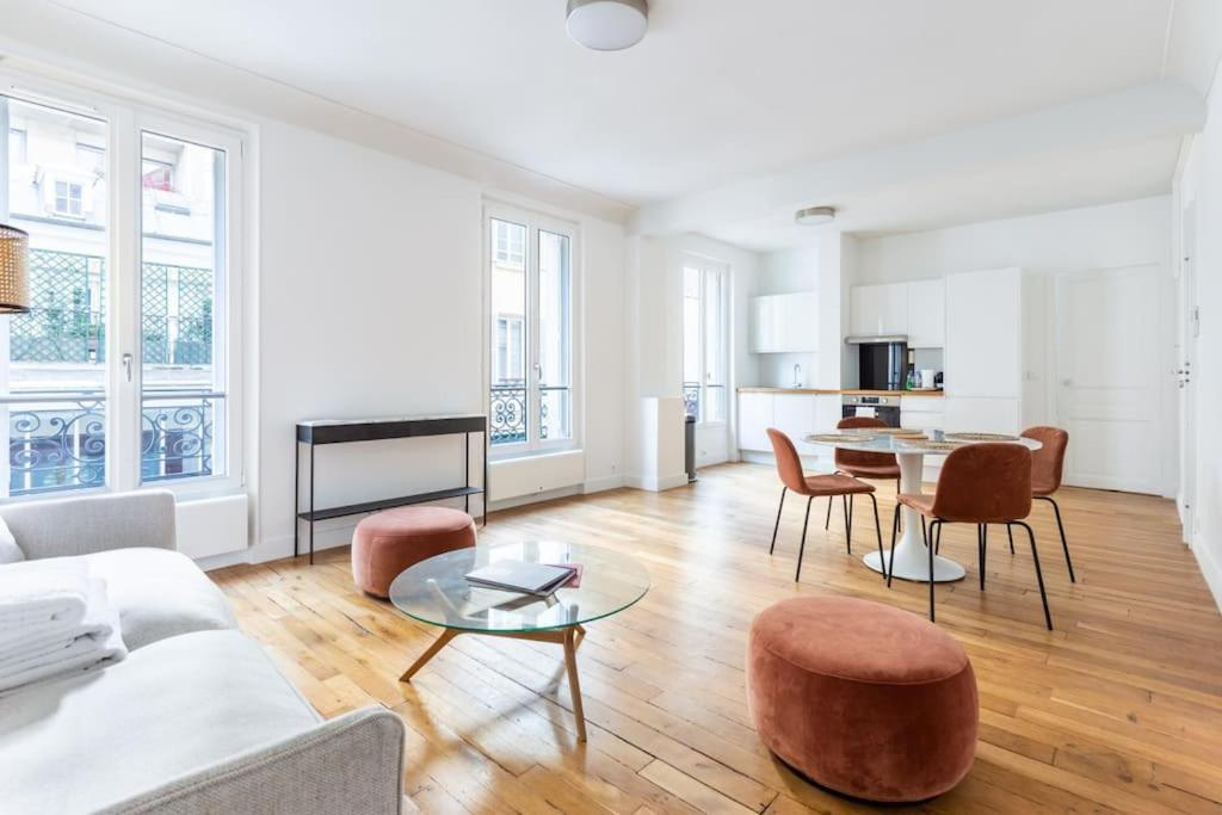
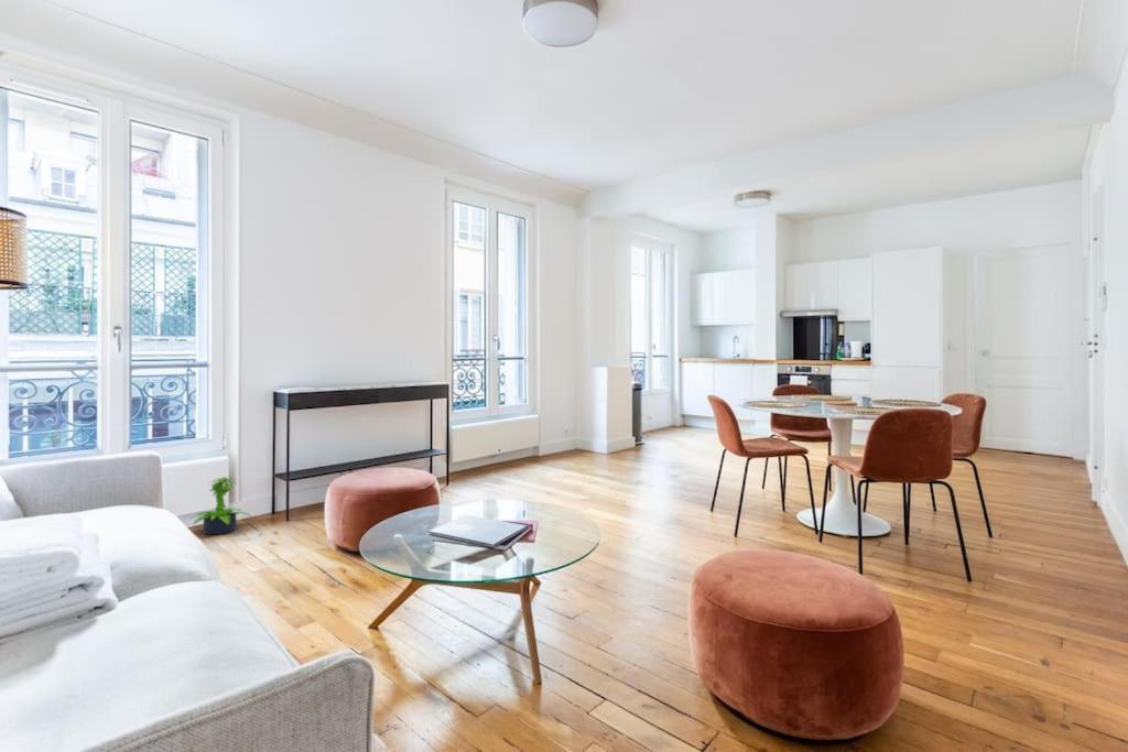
+ potted plant (218, 503)
